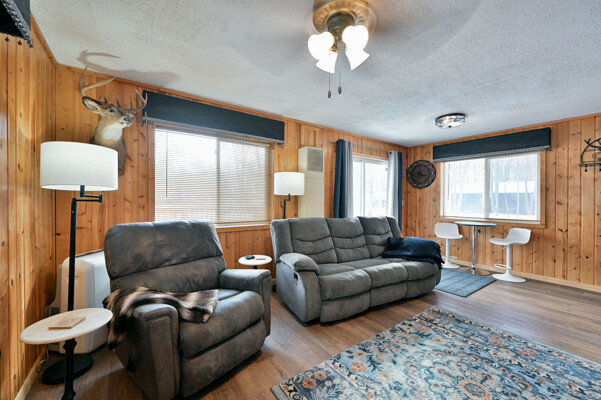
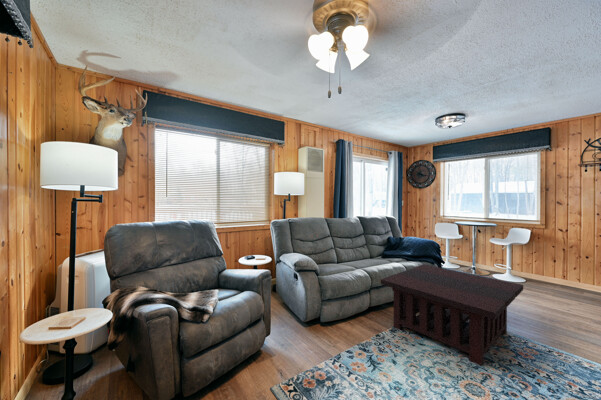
+ coffee table (449, 305)
